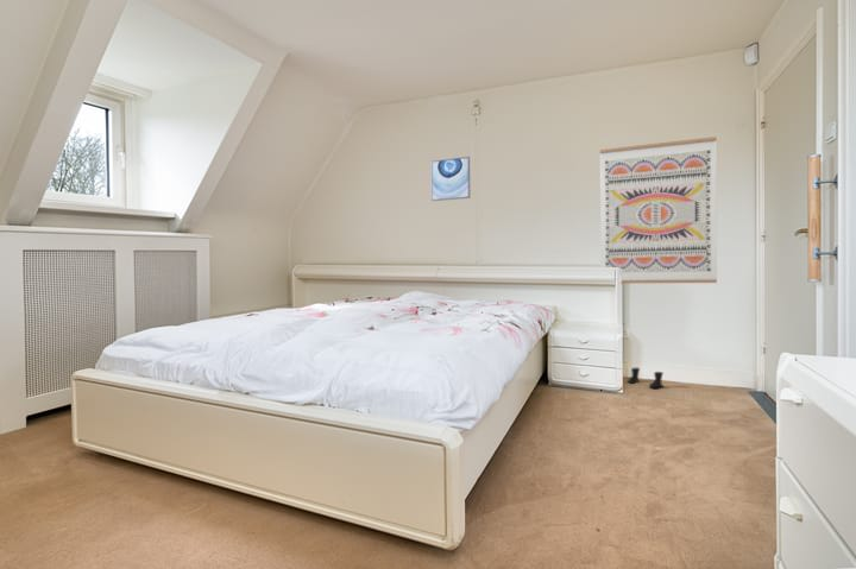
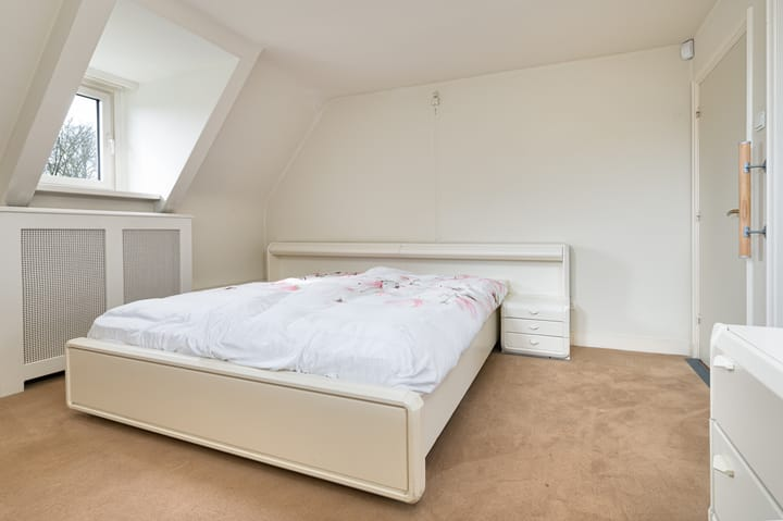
- wall art (655, 213)
- wall art (449, 178)
- boots (637, 377)
